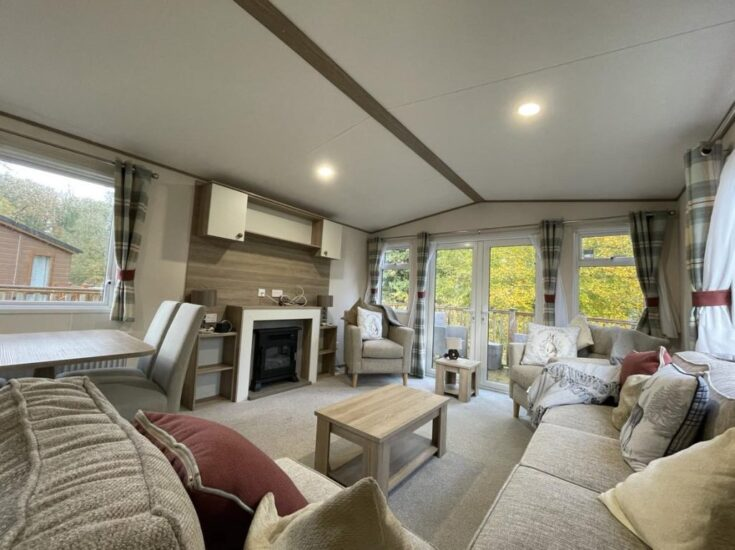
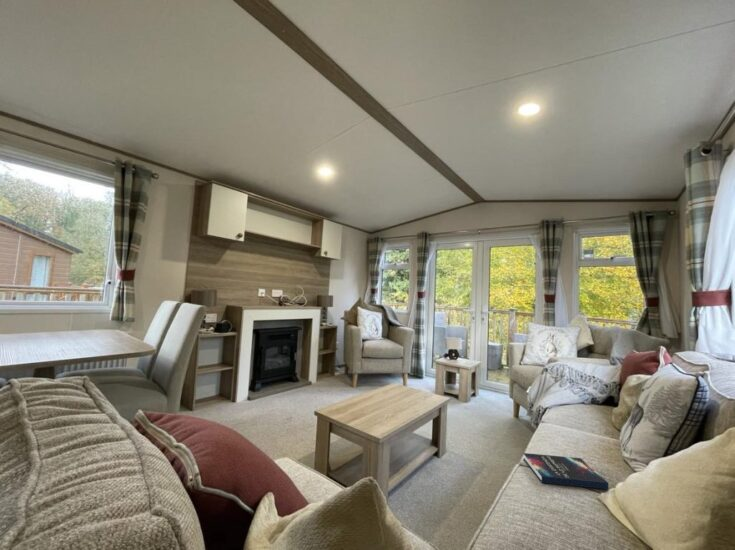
+ hardback book (562, 469)
